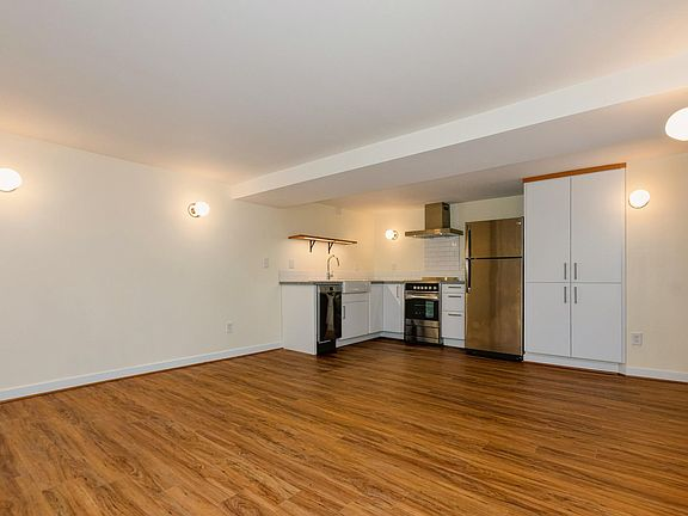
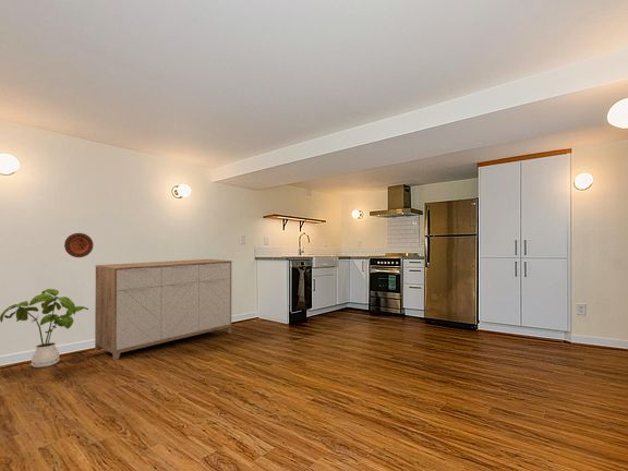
+ house plant (52, 326)
+ decorative plate (78, 244)
+ sideboard (170, 302)
